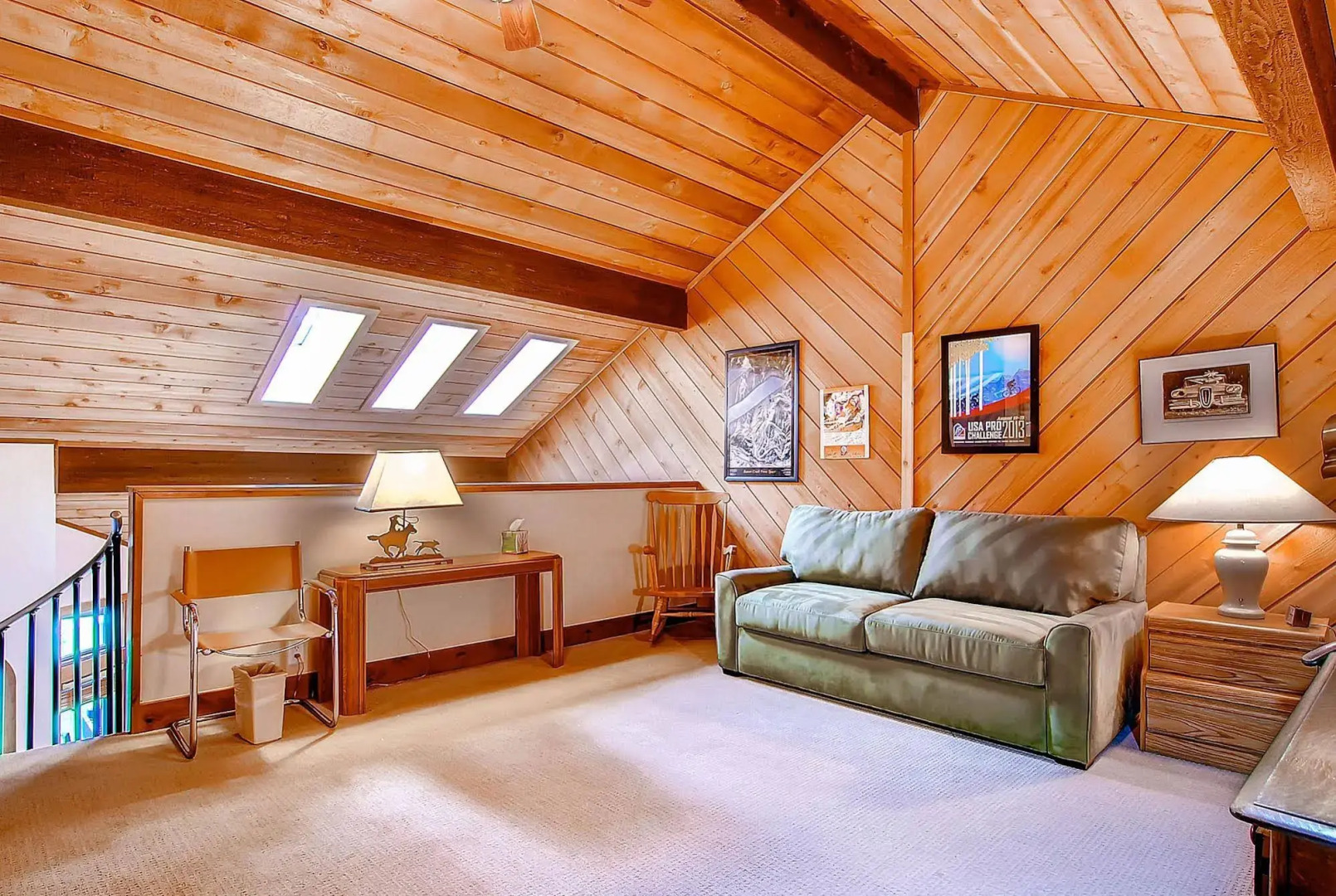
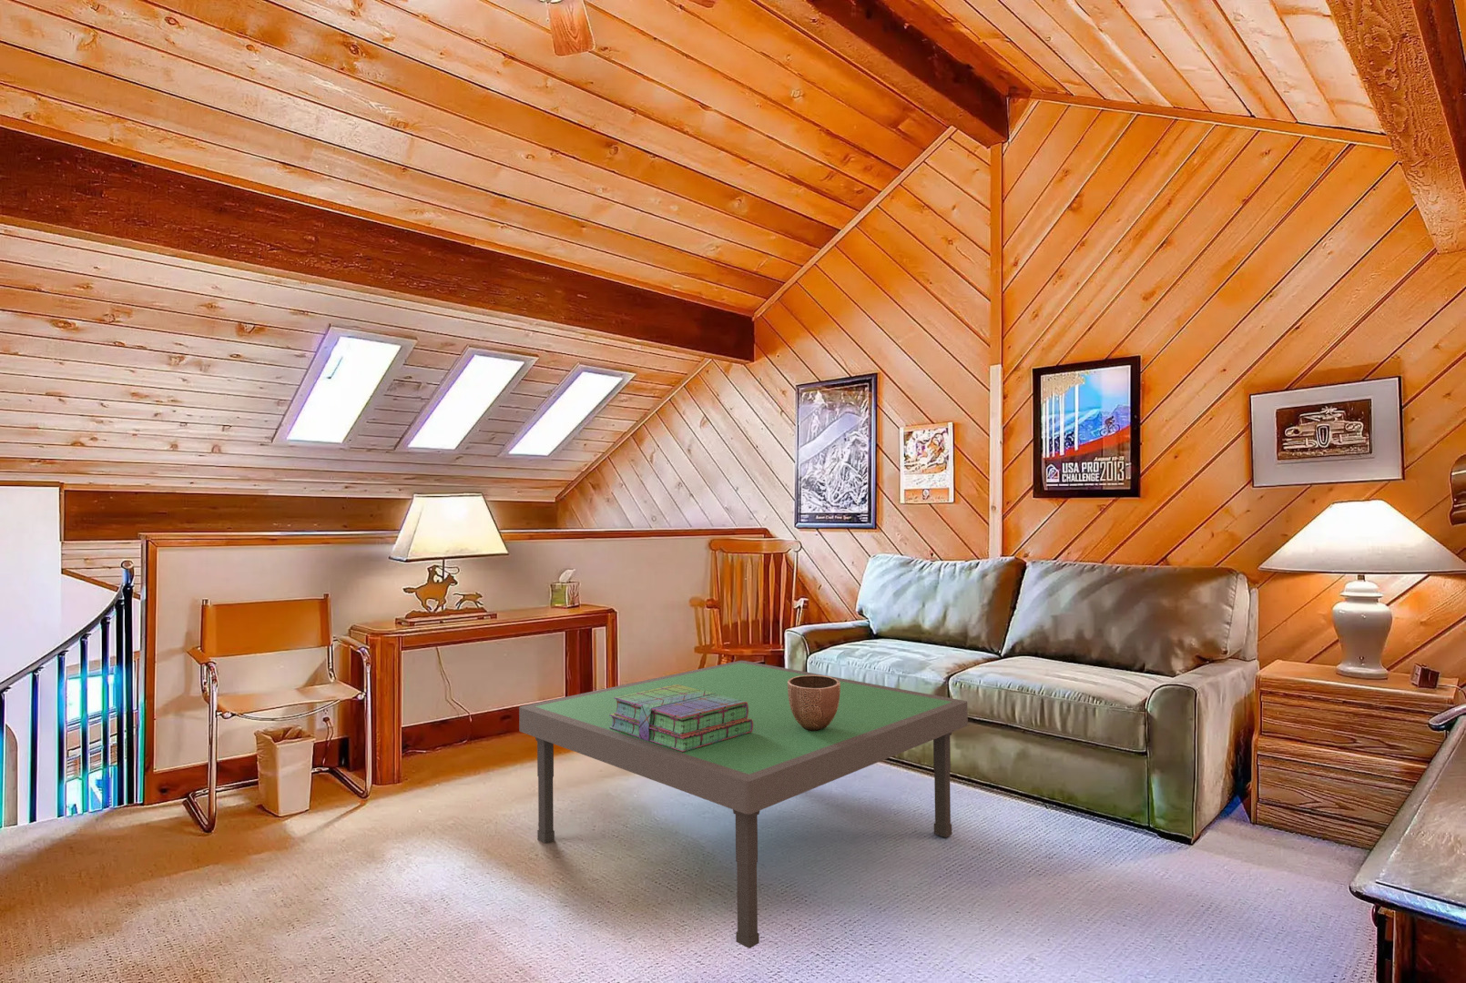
+ coffee table (744, 770)
+ stack of books (680, 713)
+ decorative bowl (813, 703)
